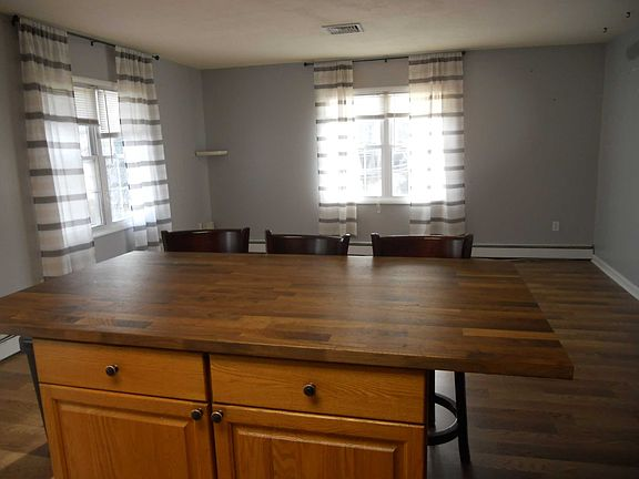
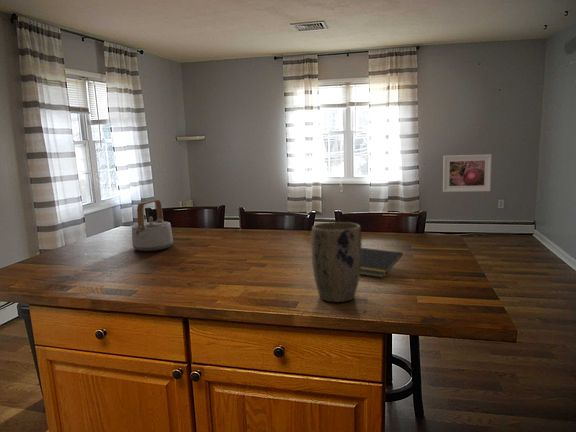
+ notepad (361, 260)
+ plant pot (336, 261)
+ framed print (466, 173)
+ teapot (149, 225)
